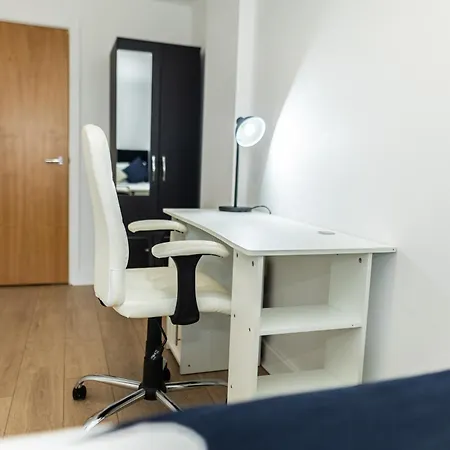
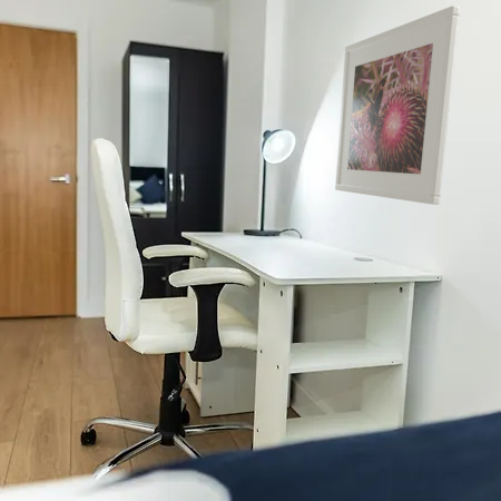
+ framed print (385, 115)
